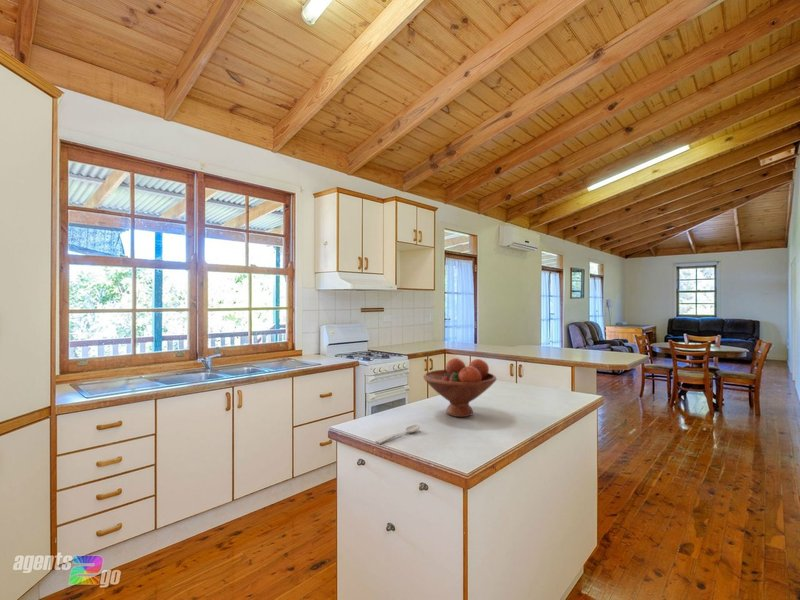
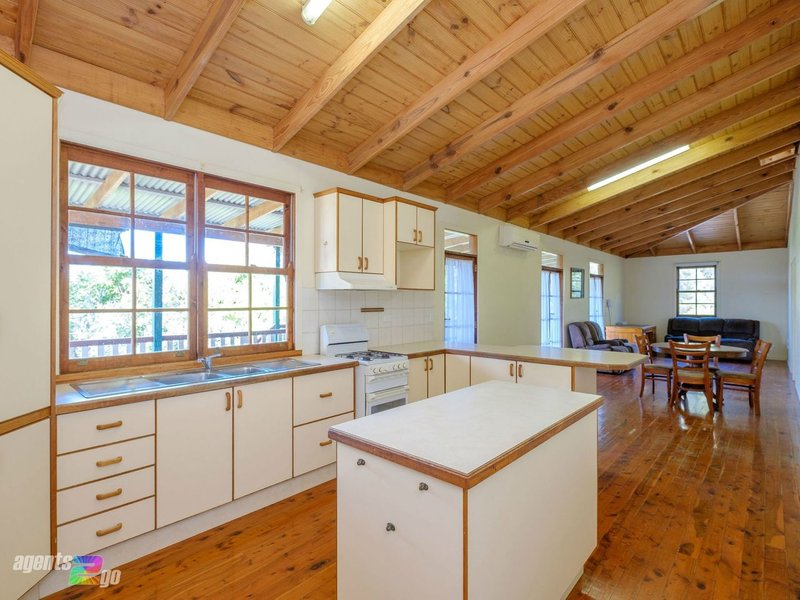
- spoon (399, 433)
- fruit bowl (459, 387)
